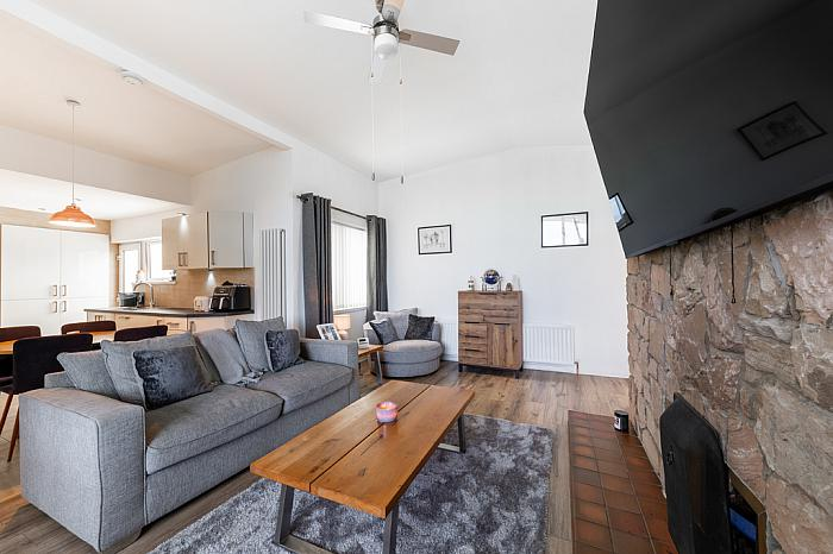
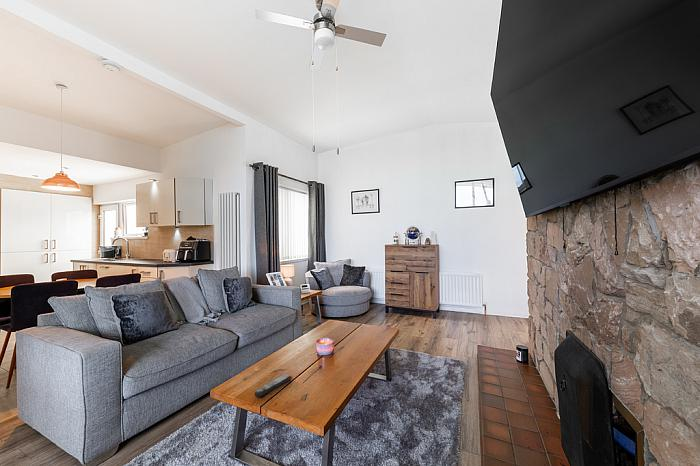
+ remote control (274, 384)
